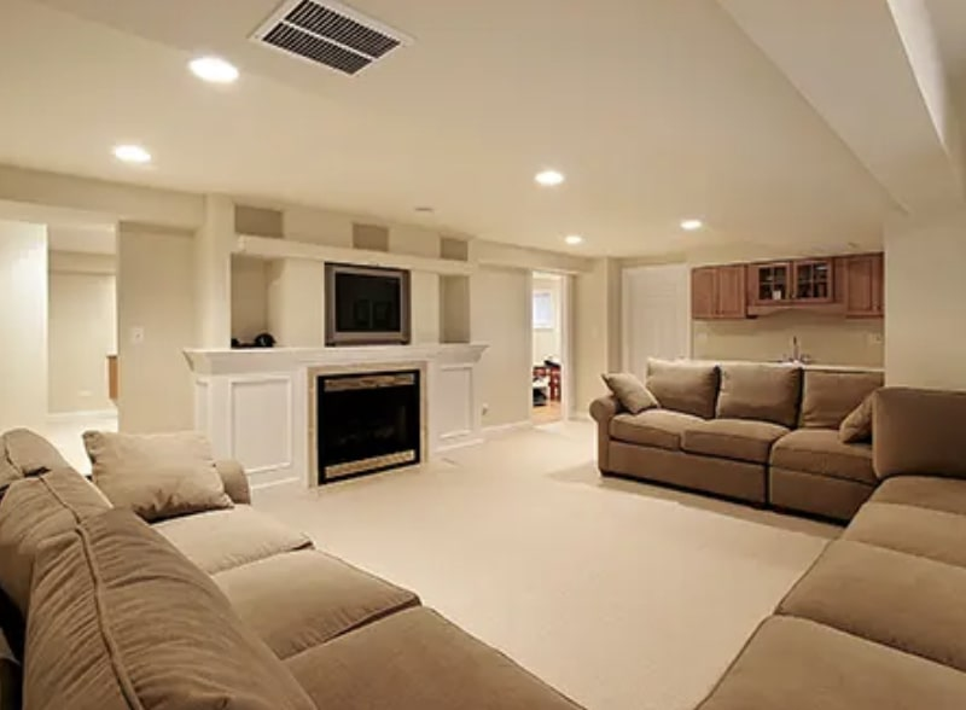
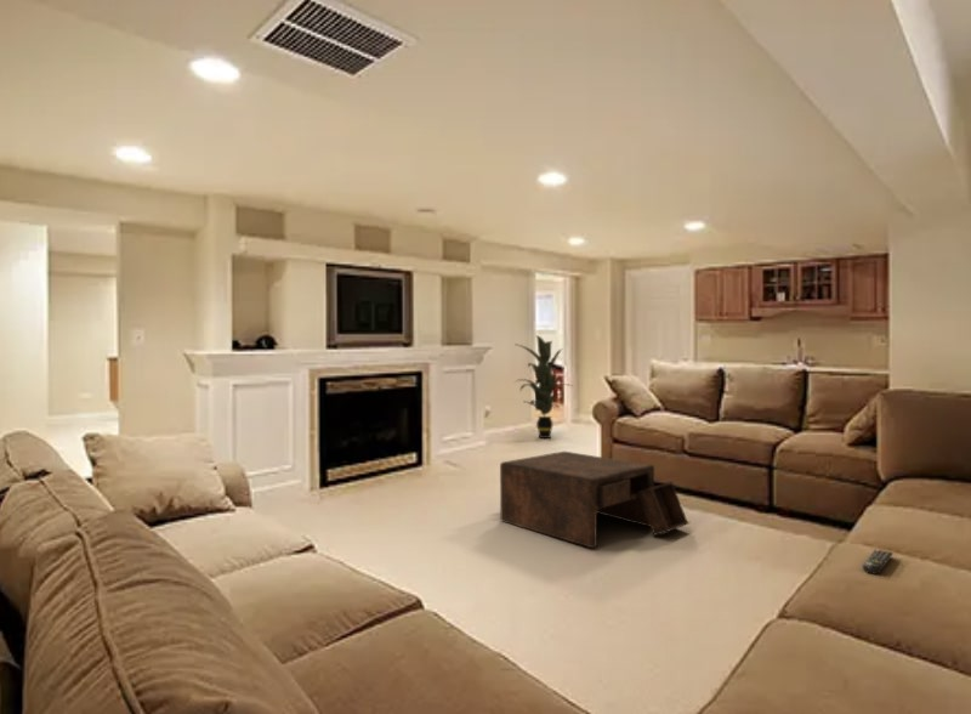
+ indoor plant (540, 386)
+ coffee table (585, 493)
+ remote control (878, 560)
